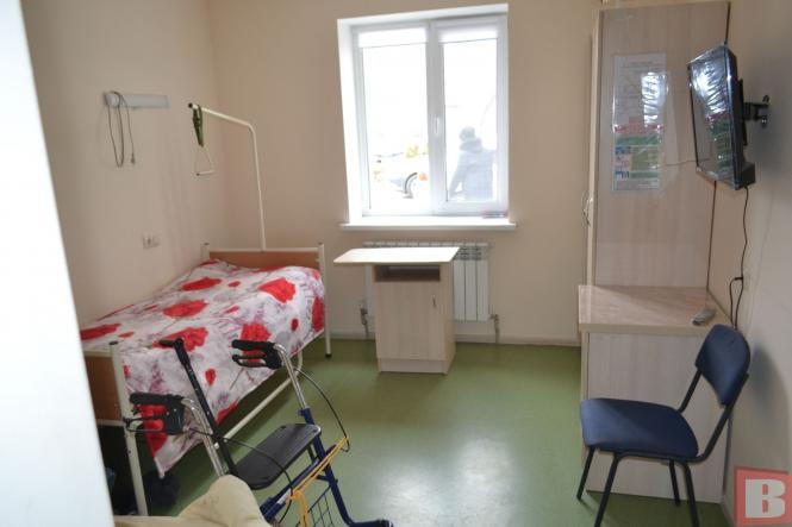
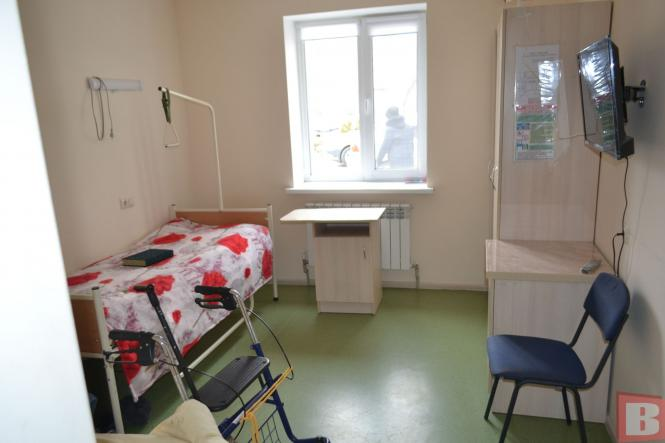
+ hardback book (148, 257)
